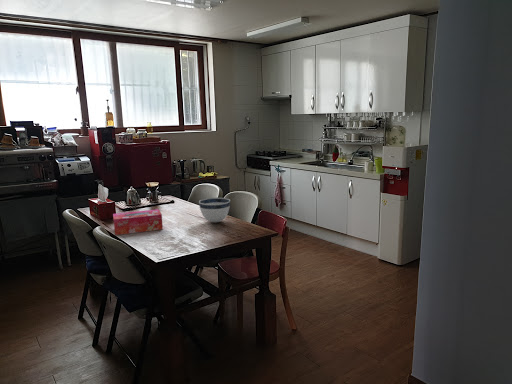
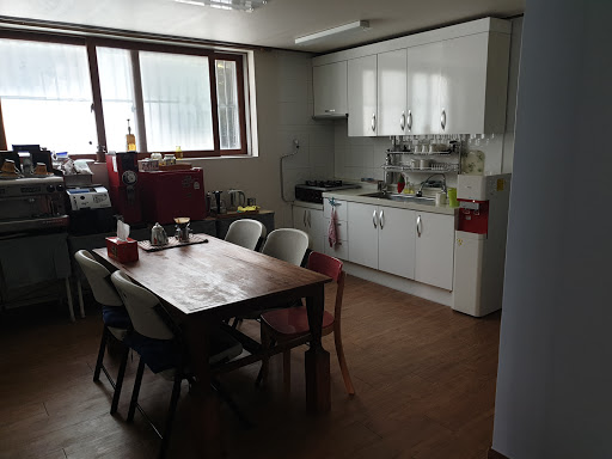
- bowl (215, 211)
- tissue box (137, 221)
